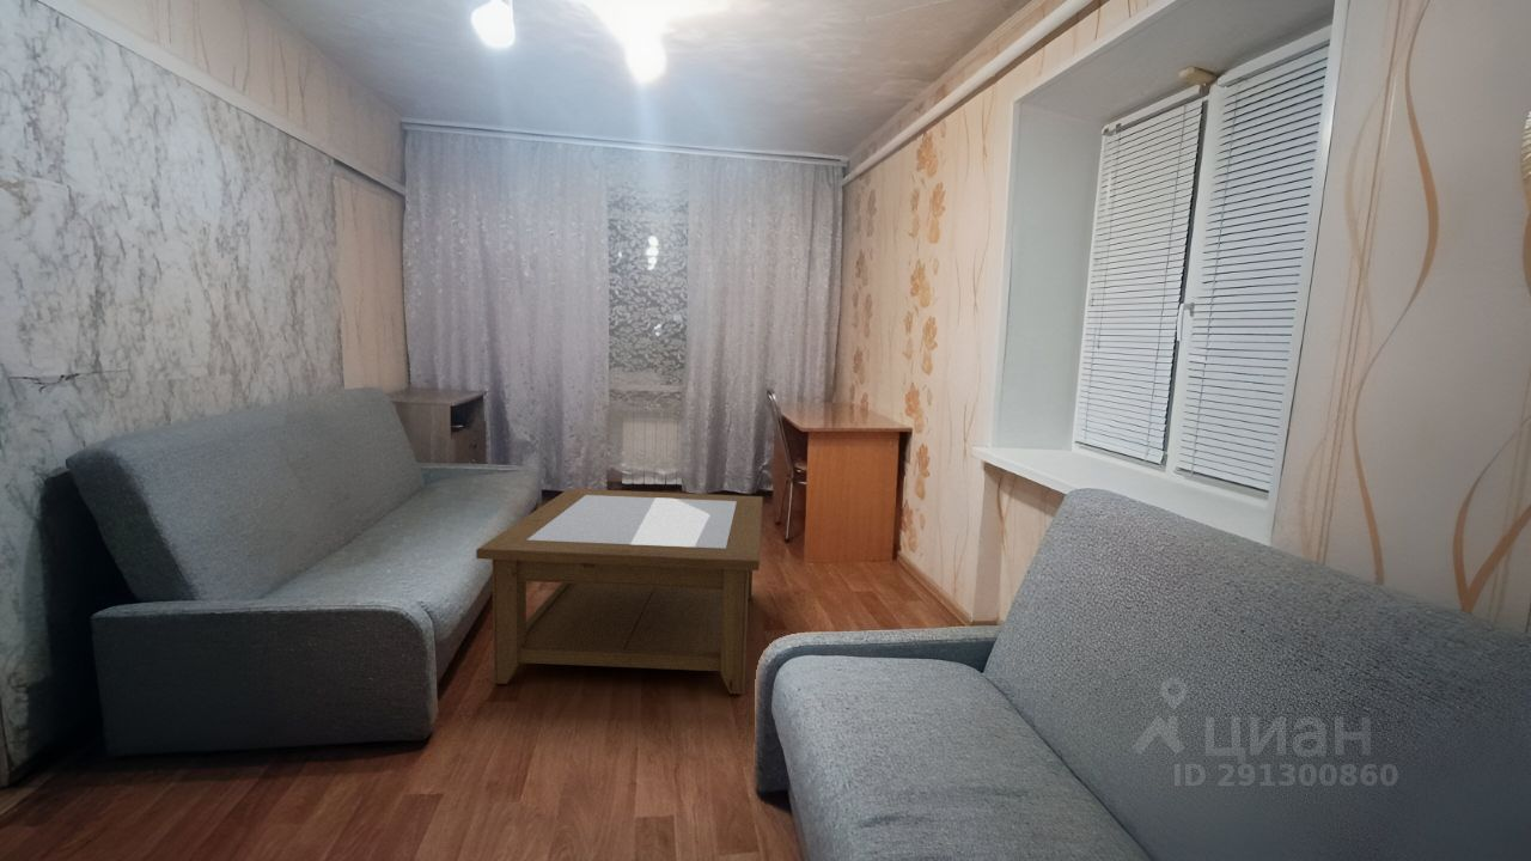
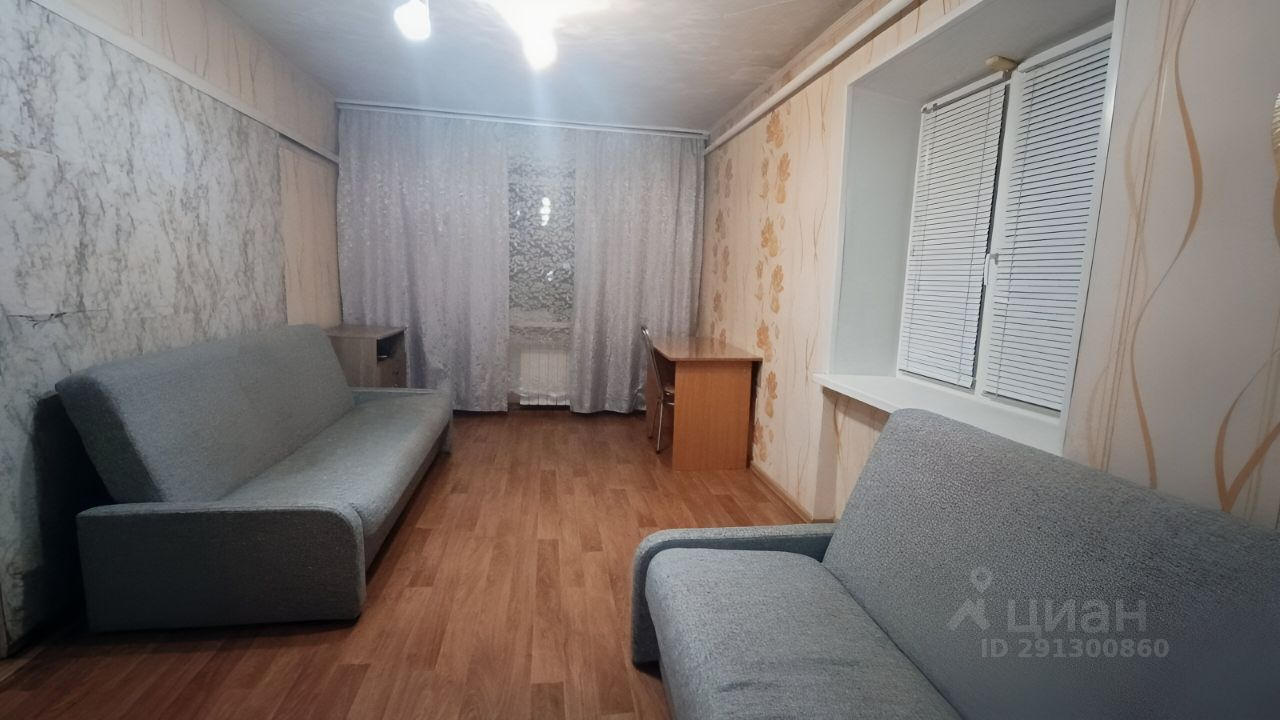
- coffee table (645, 575)
